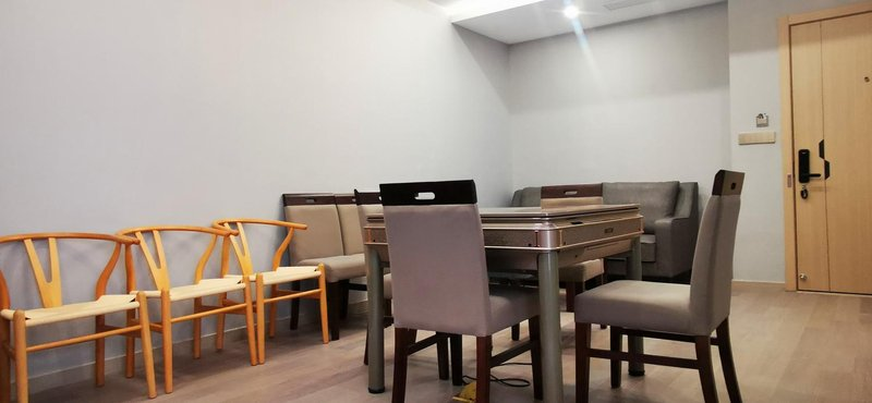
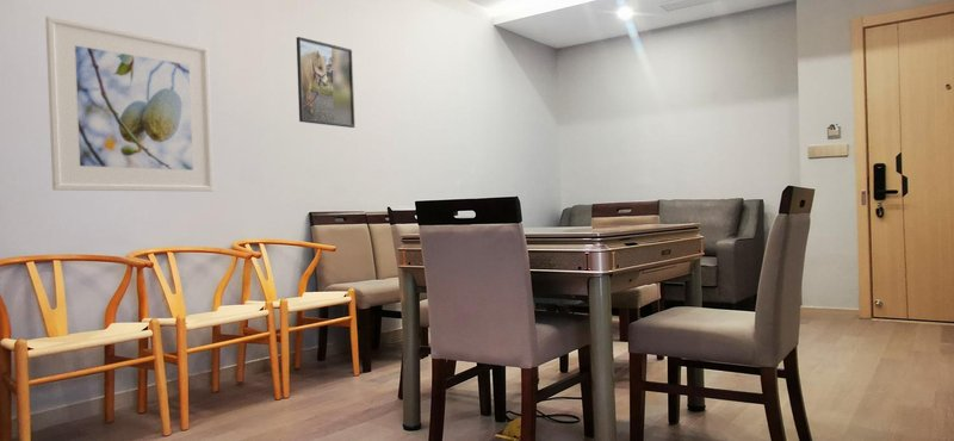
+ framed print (137, 112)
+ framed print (327, 83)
